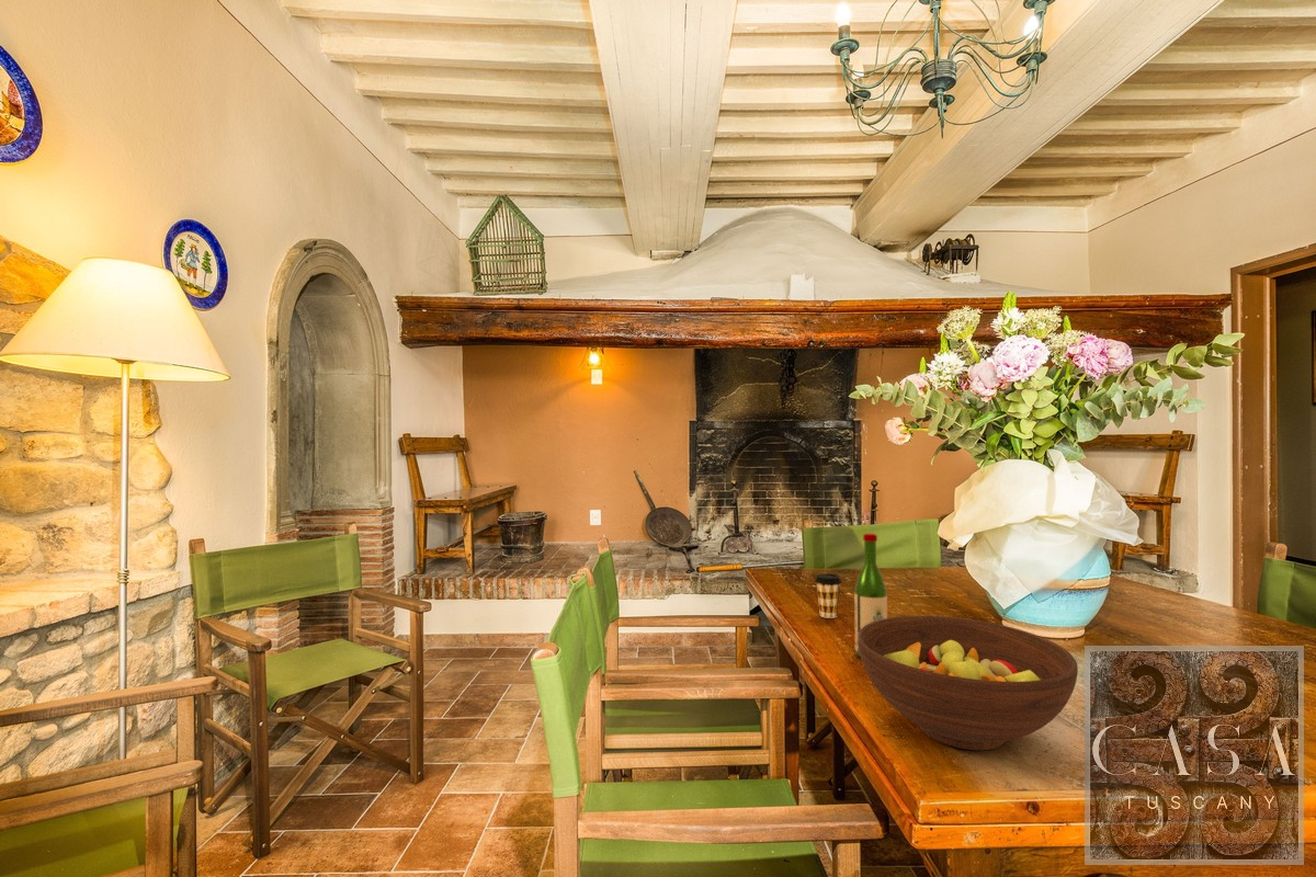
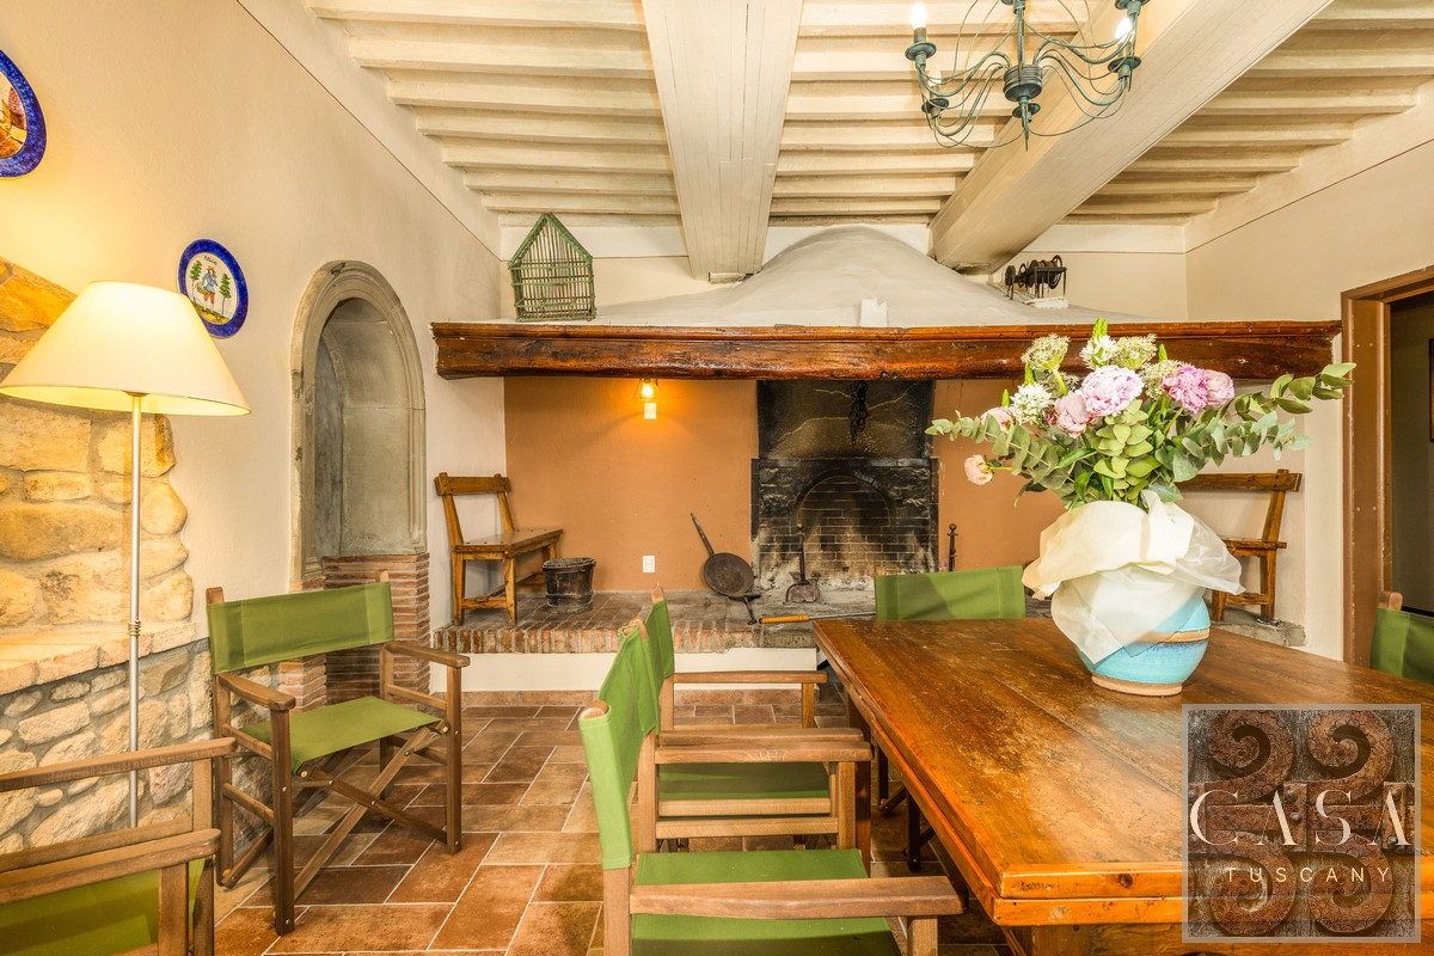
- coffee cup (828, 595)
- wine bottle (870, 594)
- fruit bowl (960, 688)
